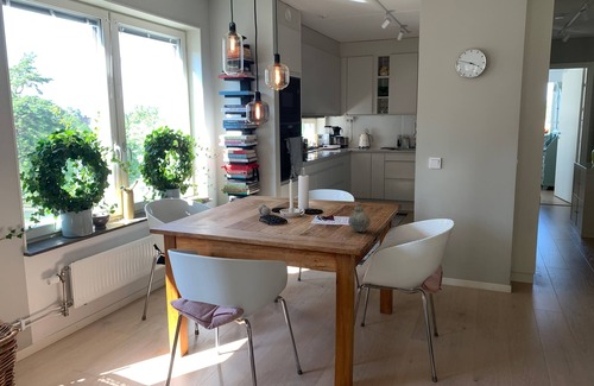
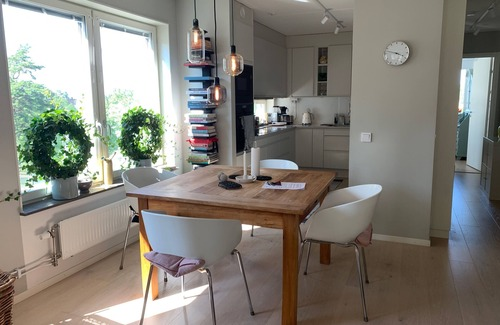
- teapot (359, 216)
